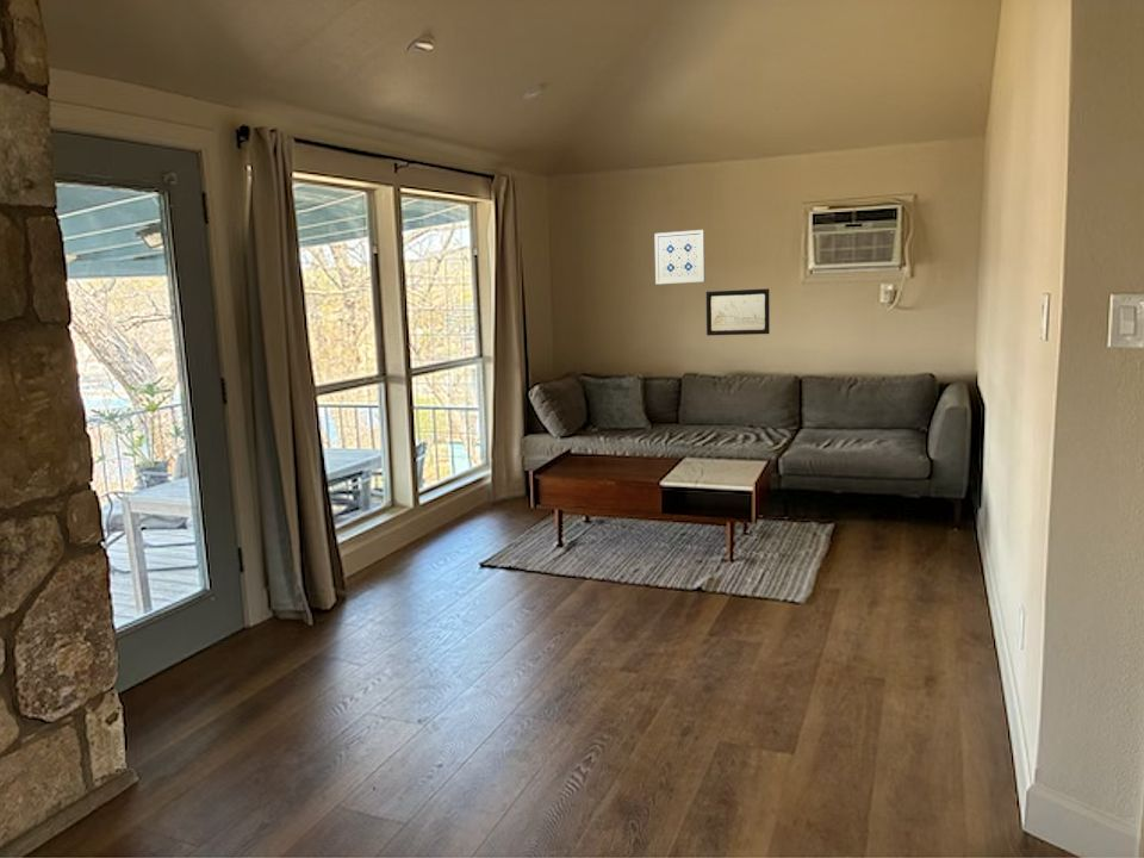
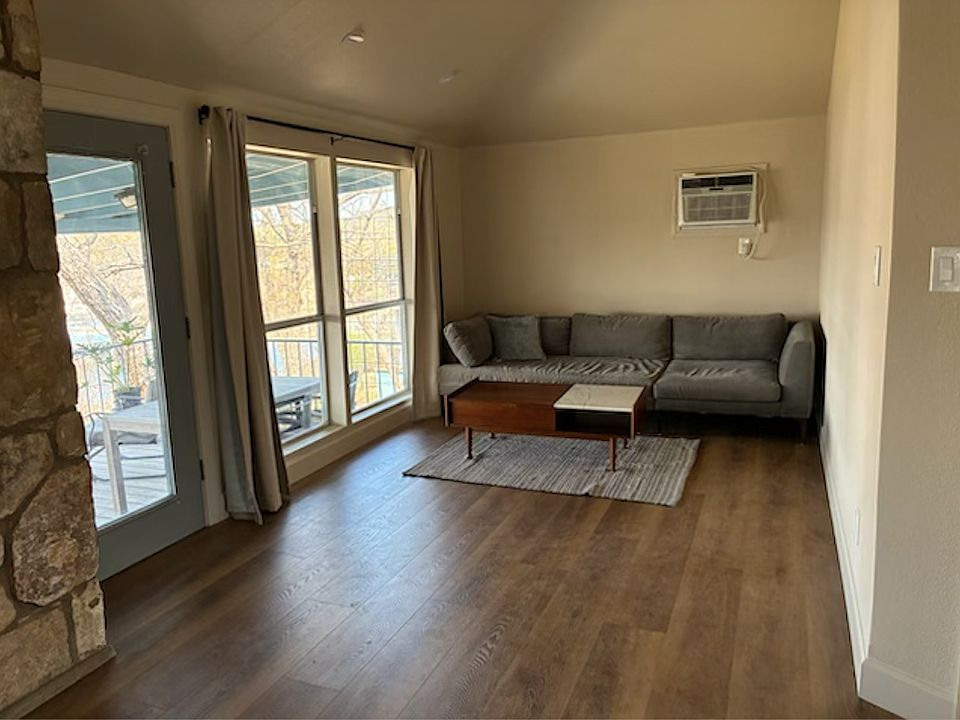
- wall art (679, 257)
- wall art (736, 312)
